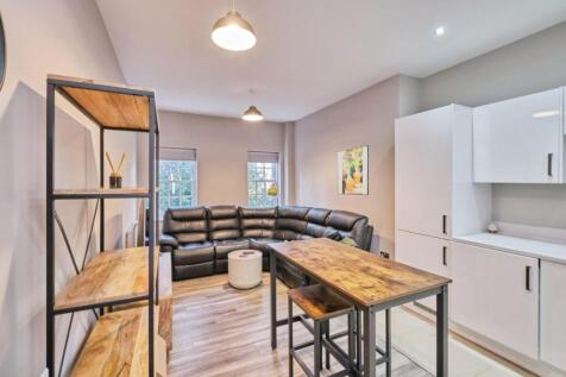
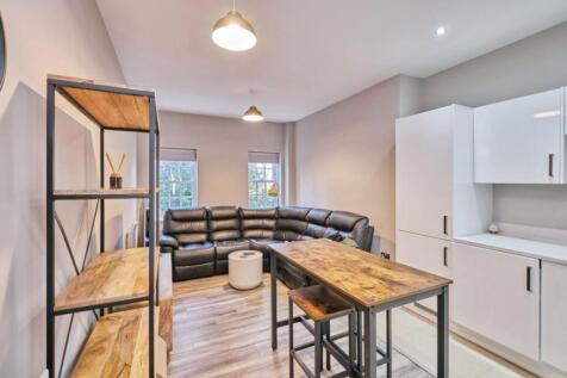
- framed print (351, 171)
